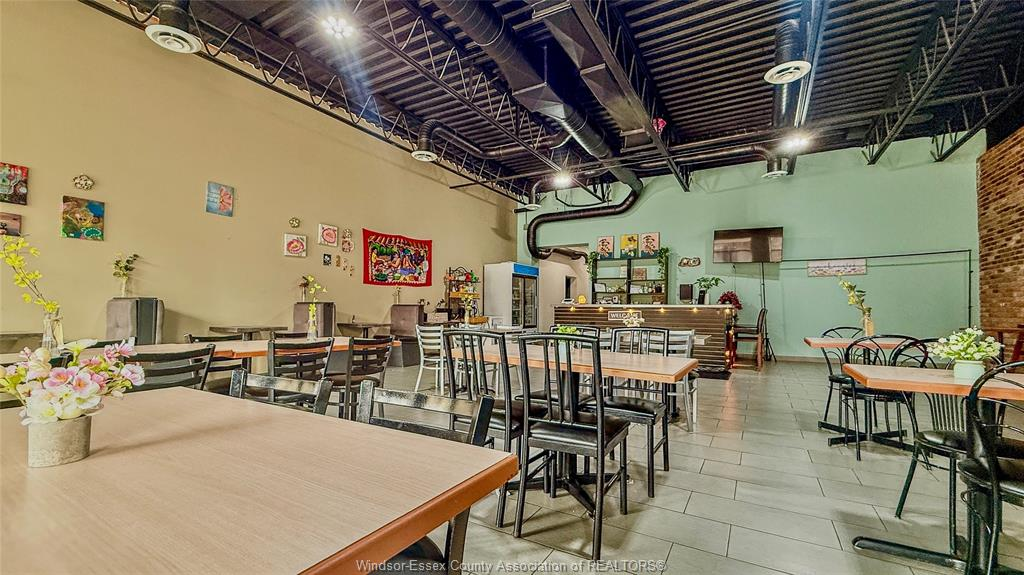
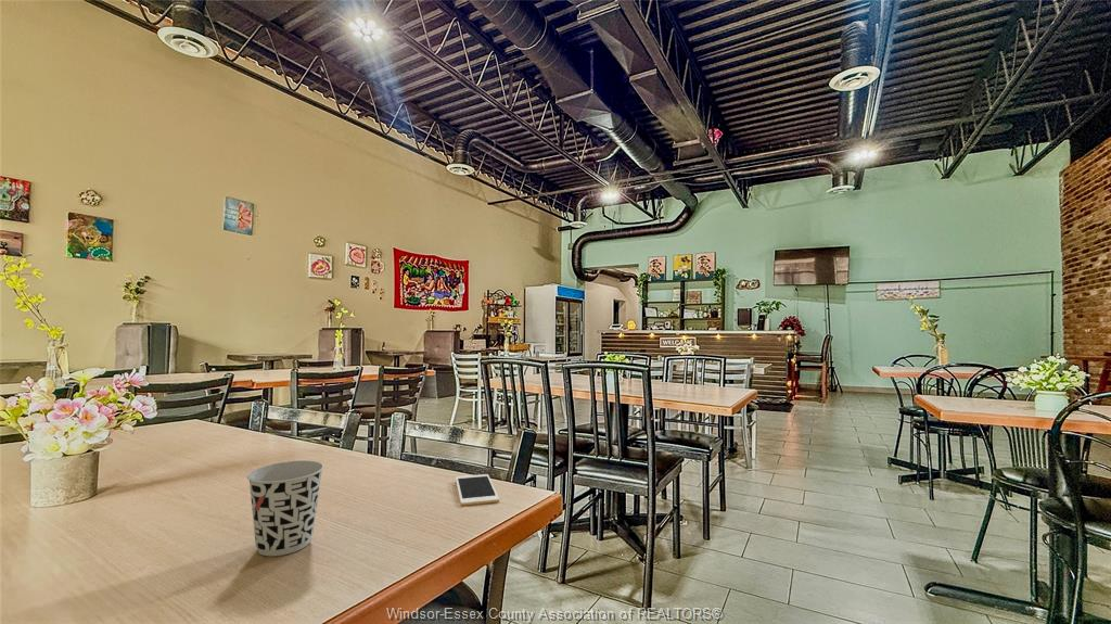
+ cell phone (475, 488)
+ cup (285, 507)
